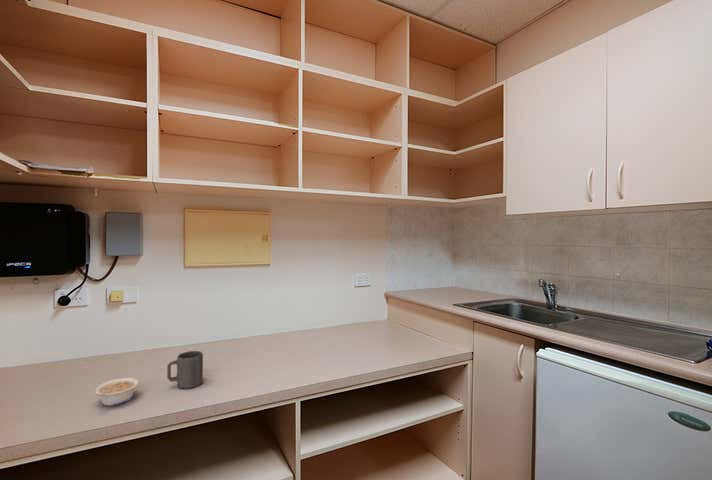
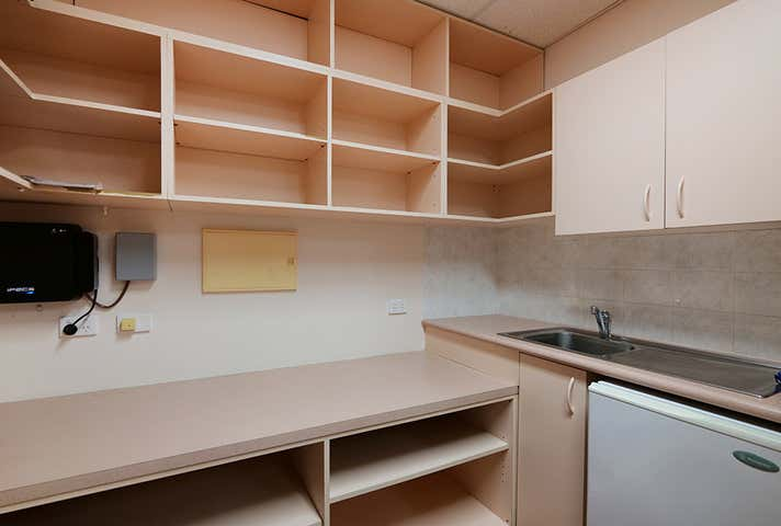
- mug (185, 370)
- legume (117, 391)
